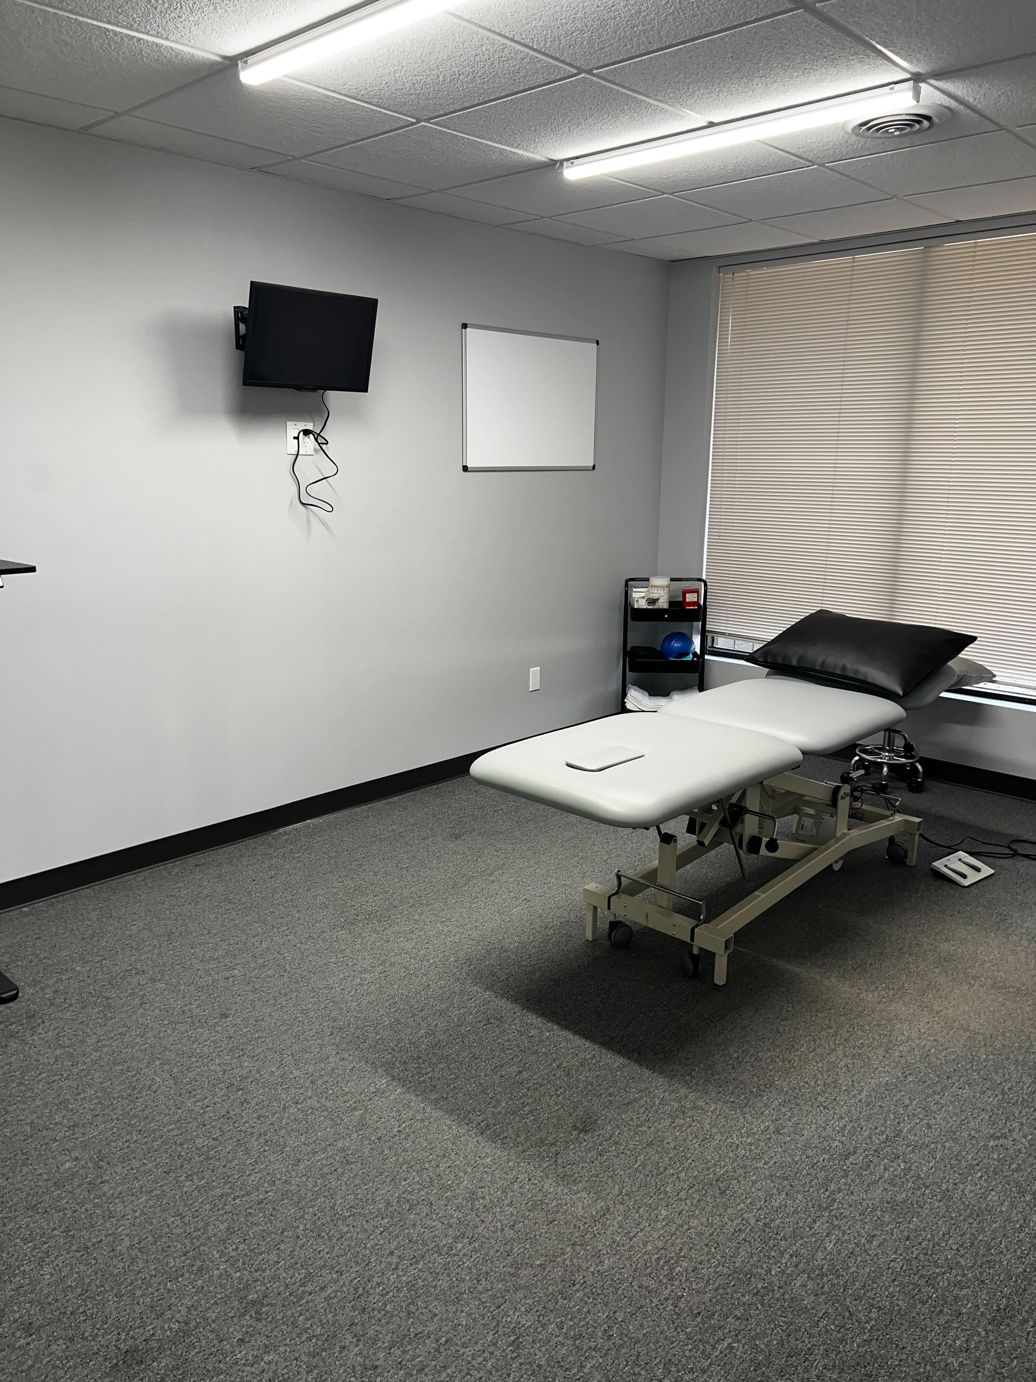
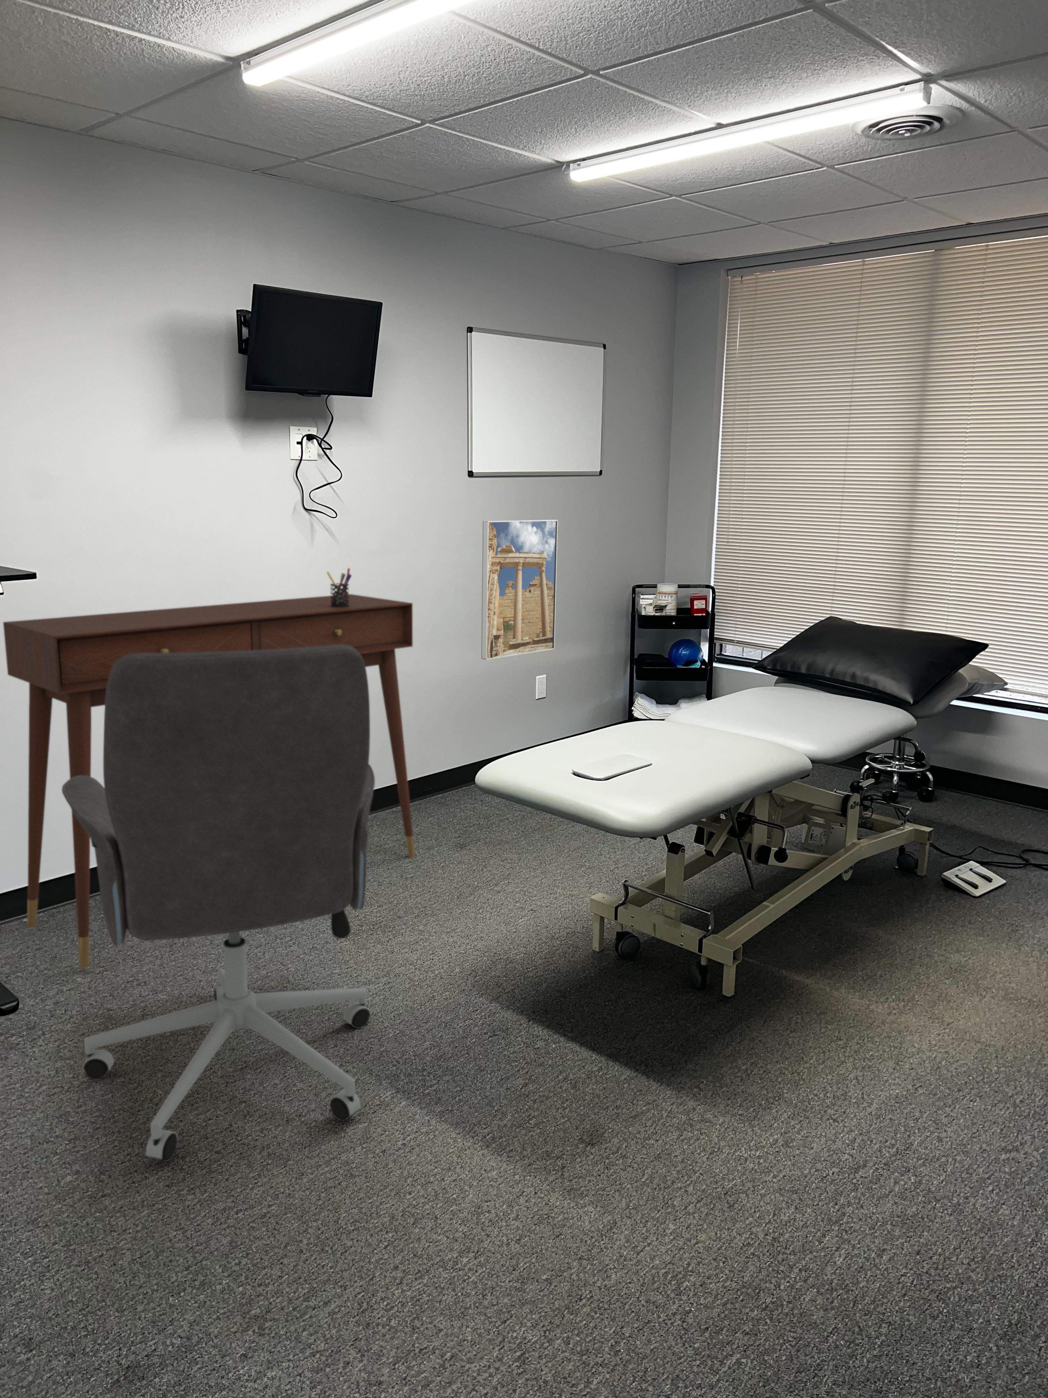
+ desk (230, 652)
+ office chair (232, 862)
+ pen holder (341, 587)
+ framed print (521, 588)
